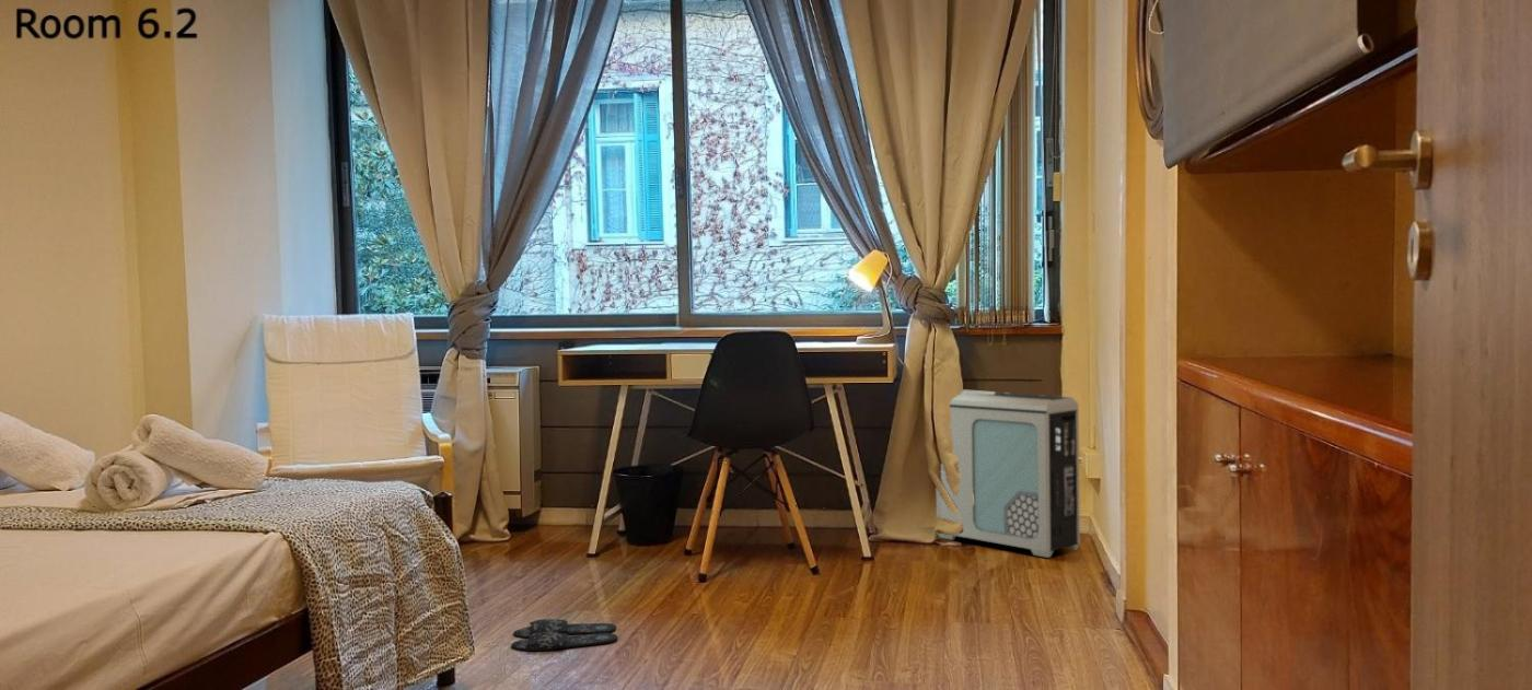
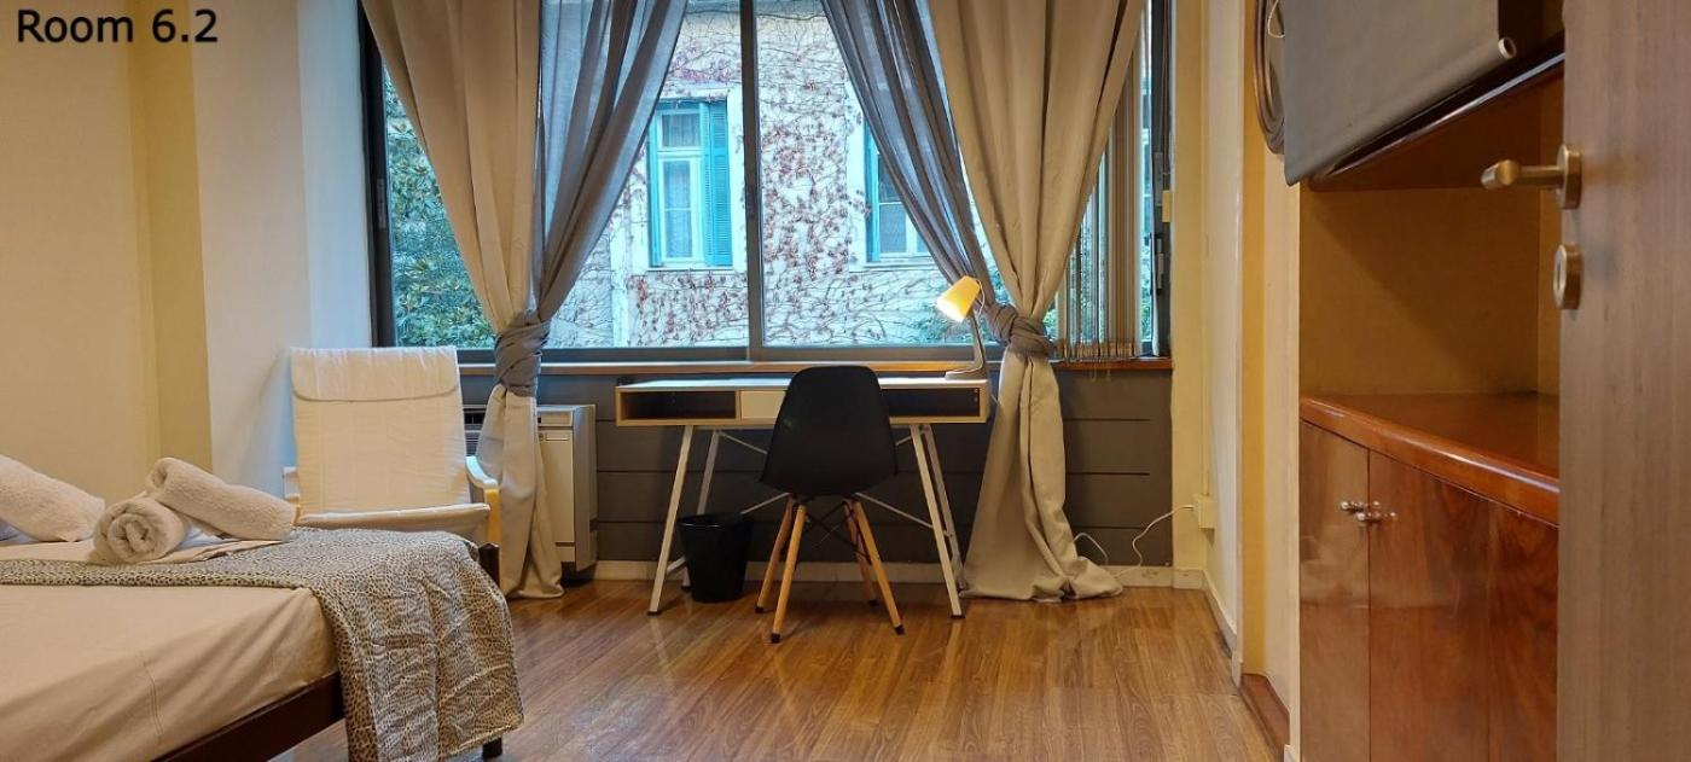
- slippers (565, 631)
- air purifier (1005, 468)
